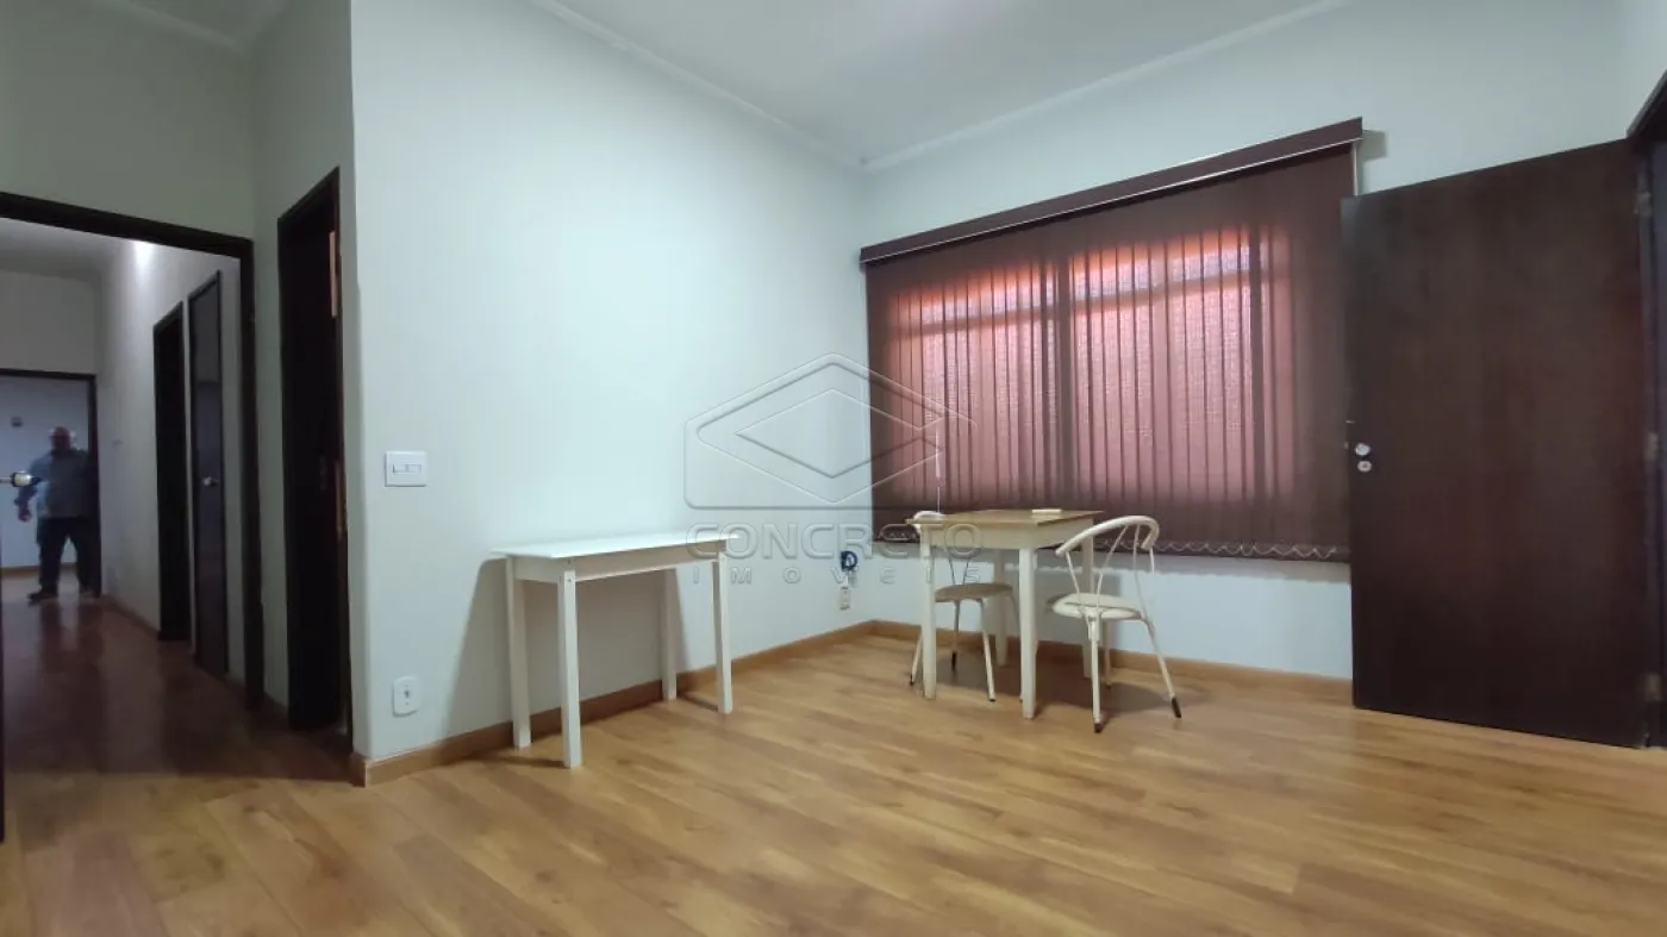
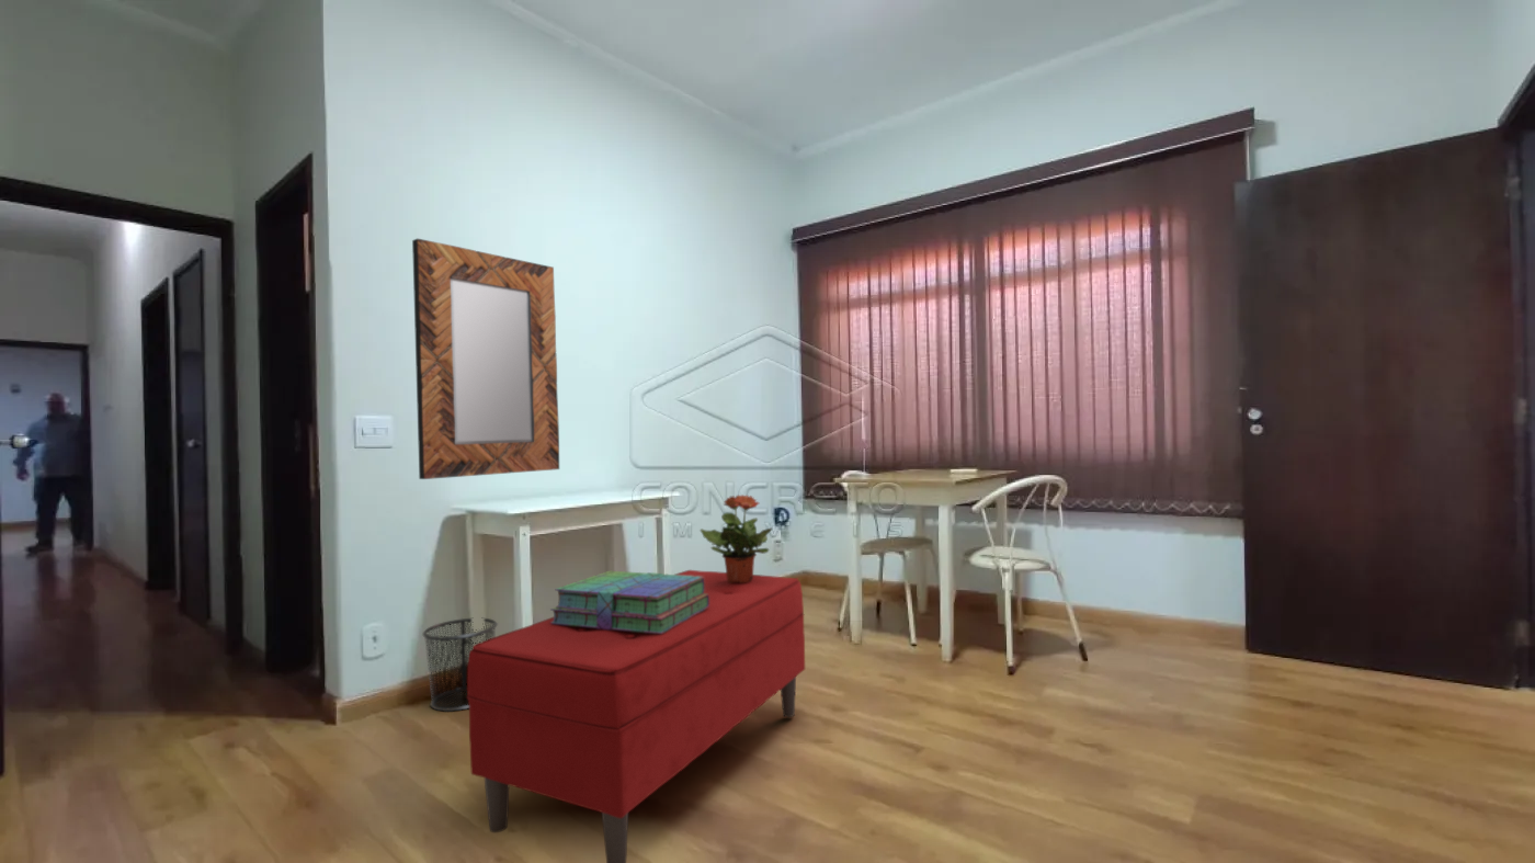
+ bench (664, 684)
+ stack of books (632, 598)
+ home mirror (492, 364)
+ waste bin (462, 662)
+ potted plant (740, 536)
